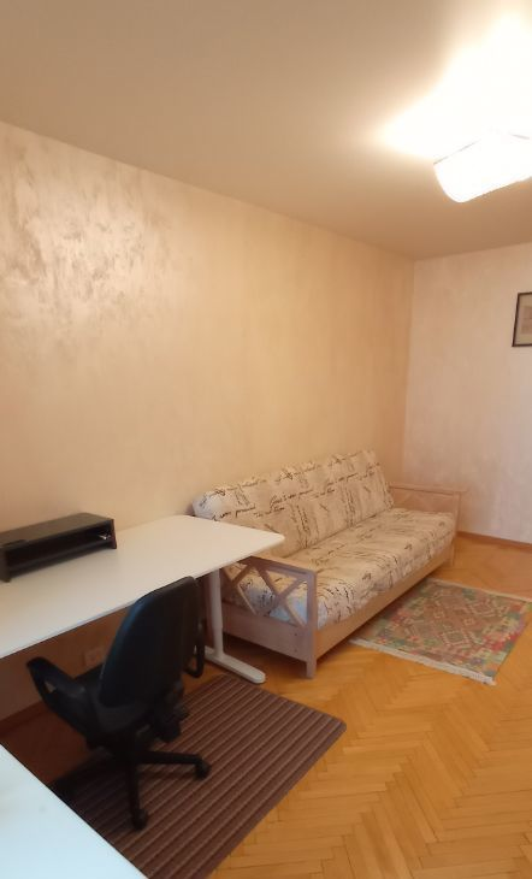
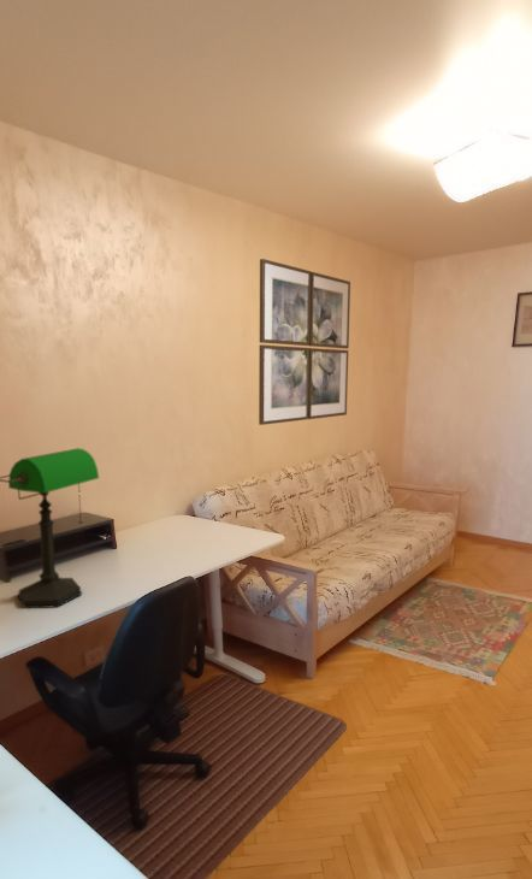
+ desk lamp (49, 526)
+ wall art (308, 348)
